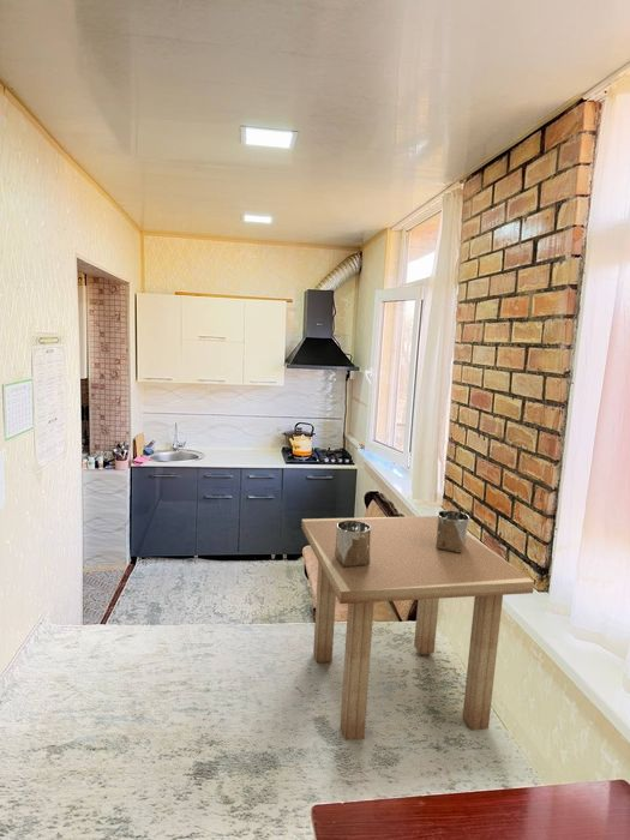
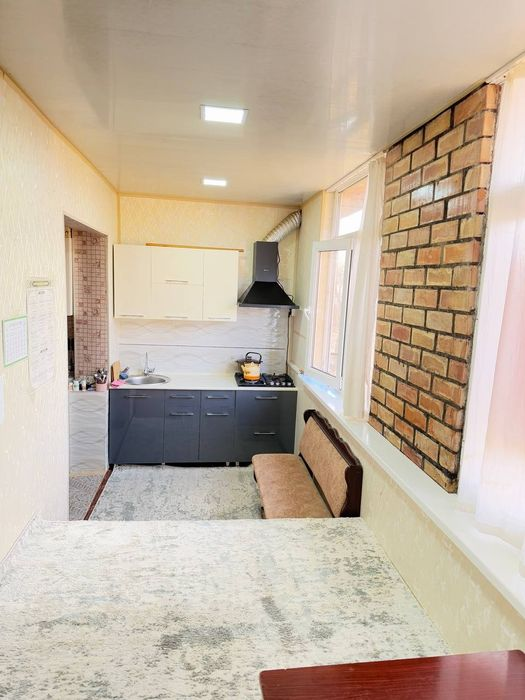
- side table (398, 600)
